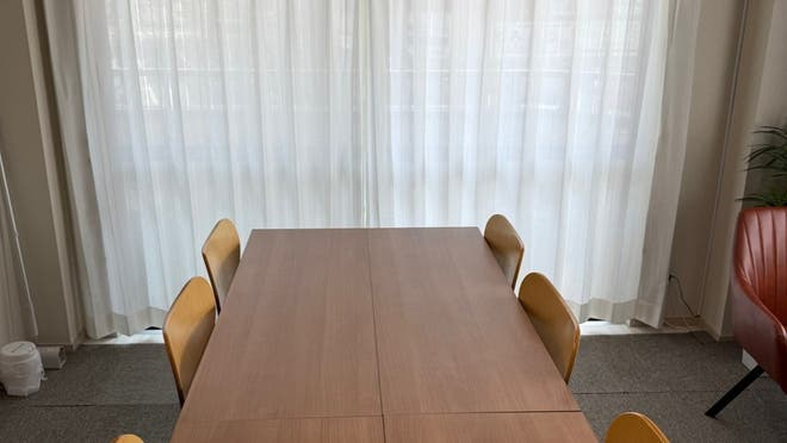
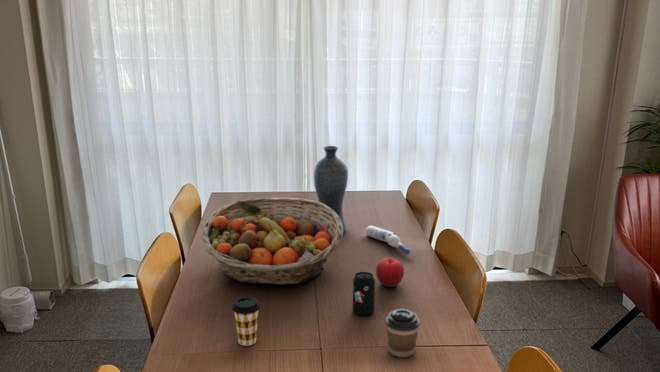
+ beverage can (363, 293)
+ coffee cup (246, 321)
+ fruit (389, 271)
+ vase (330, 189)
+ water bottle (388, 238)
+ fruit basket (272, 239)
+ coffee cup (402, 330)
